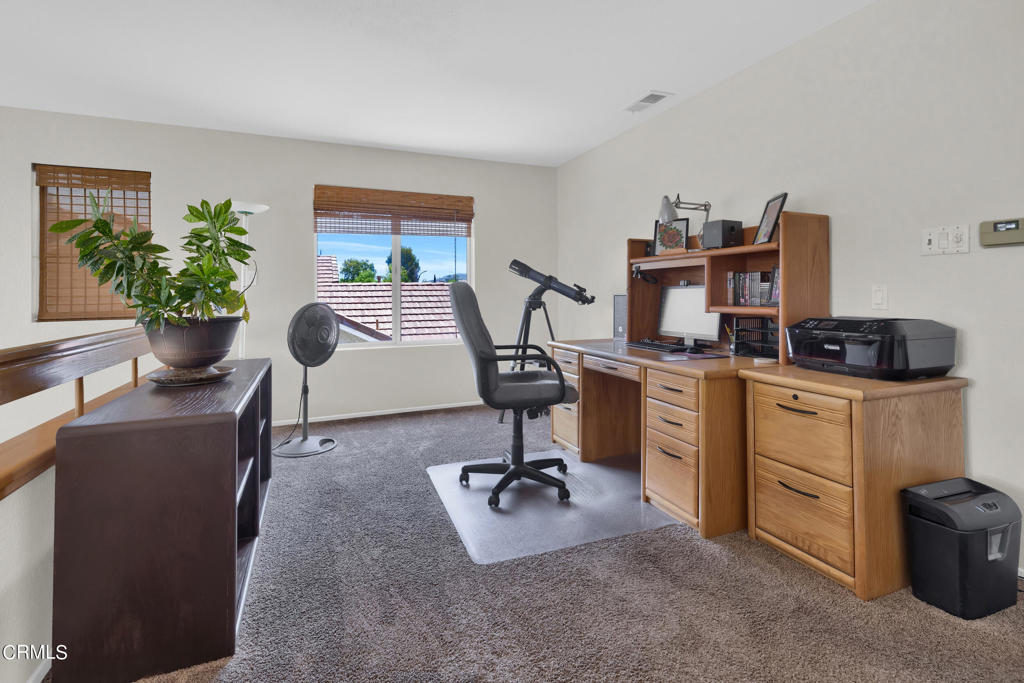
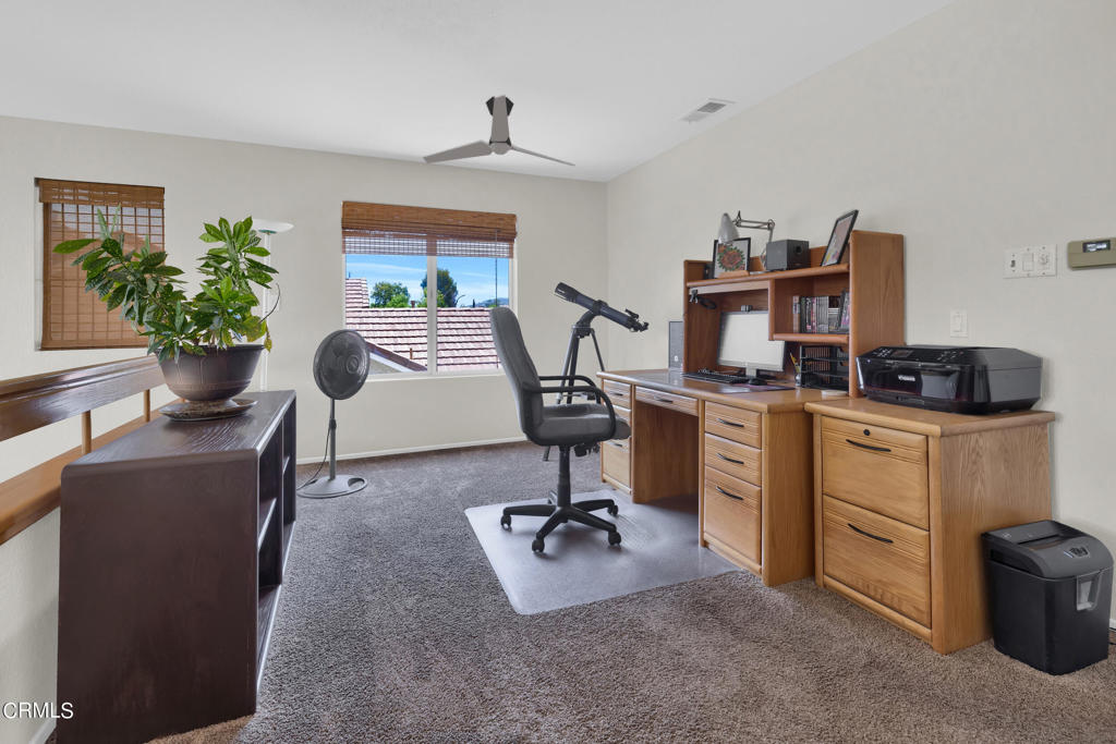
+ ceiling fan (499, 117)
